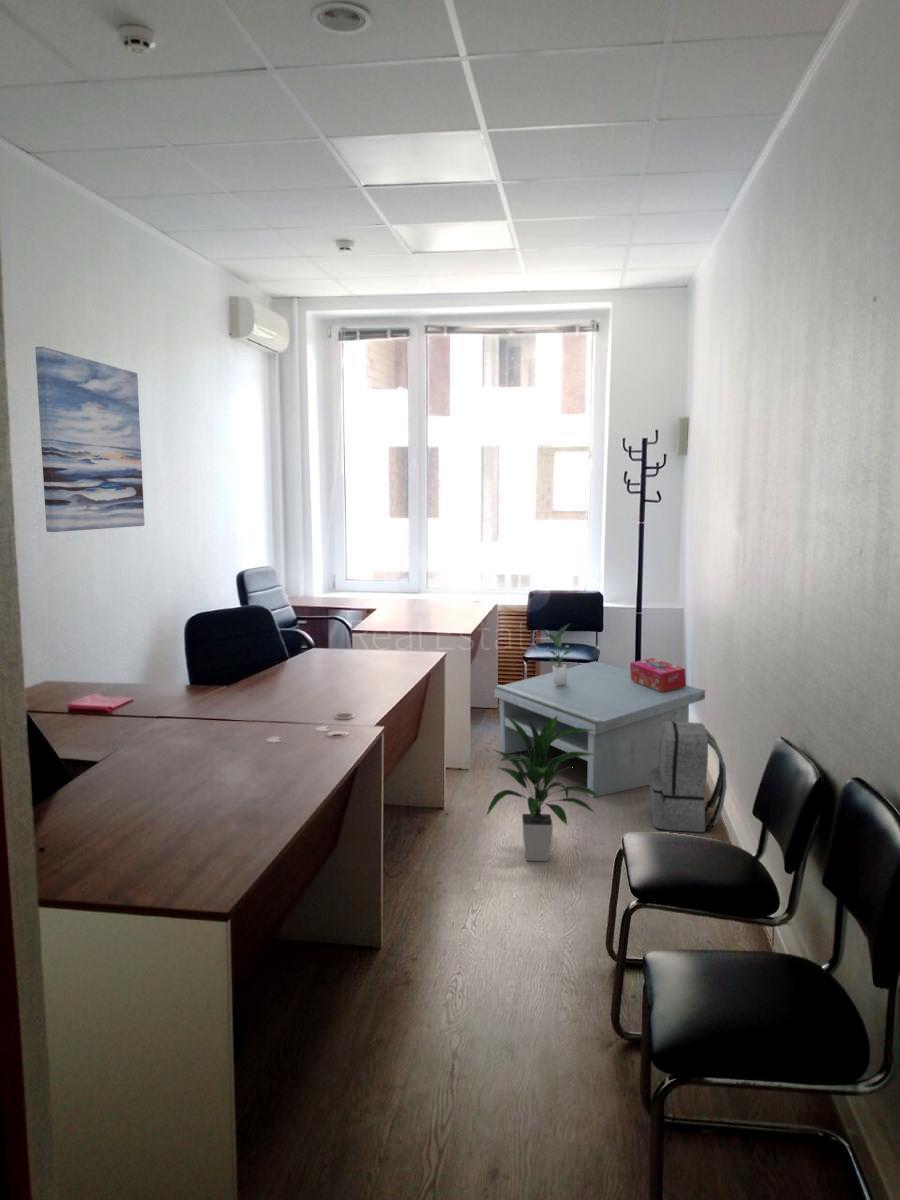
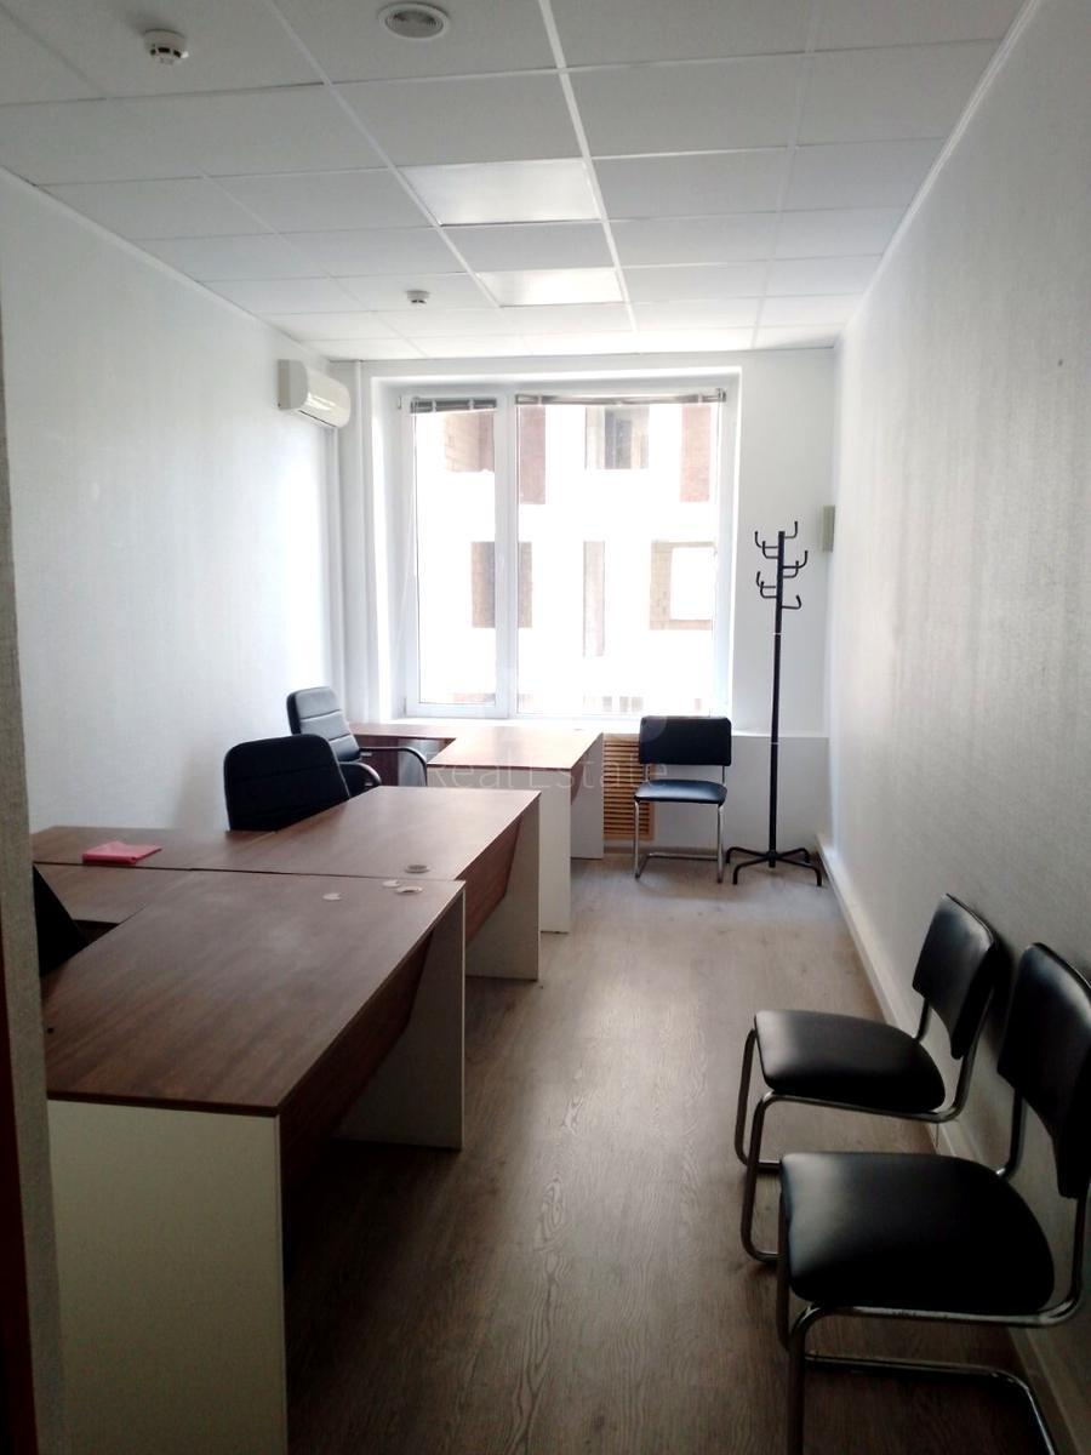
- indoor plant (539, 784)
- potted plant (560, 650)
- tissue box (658, 678)
- coffee table (594, 722)
- wall art (95, 445)
- backpack (687, 772)
